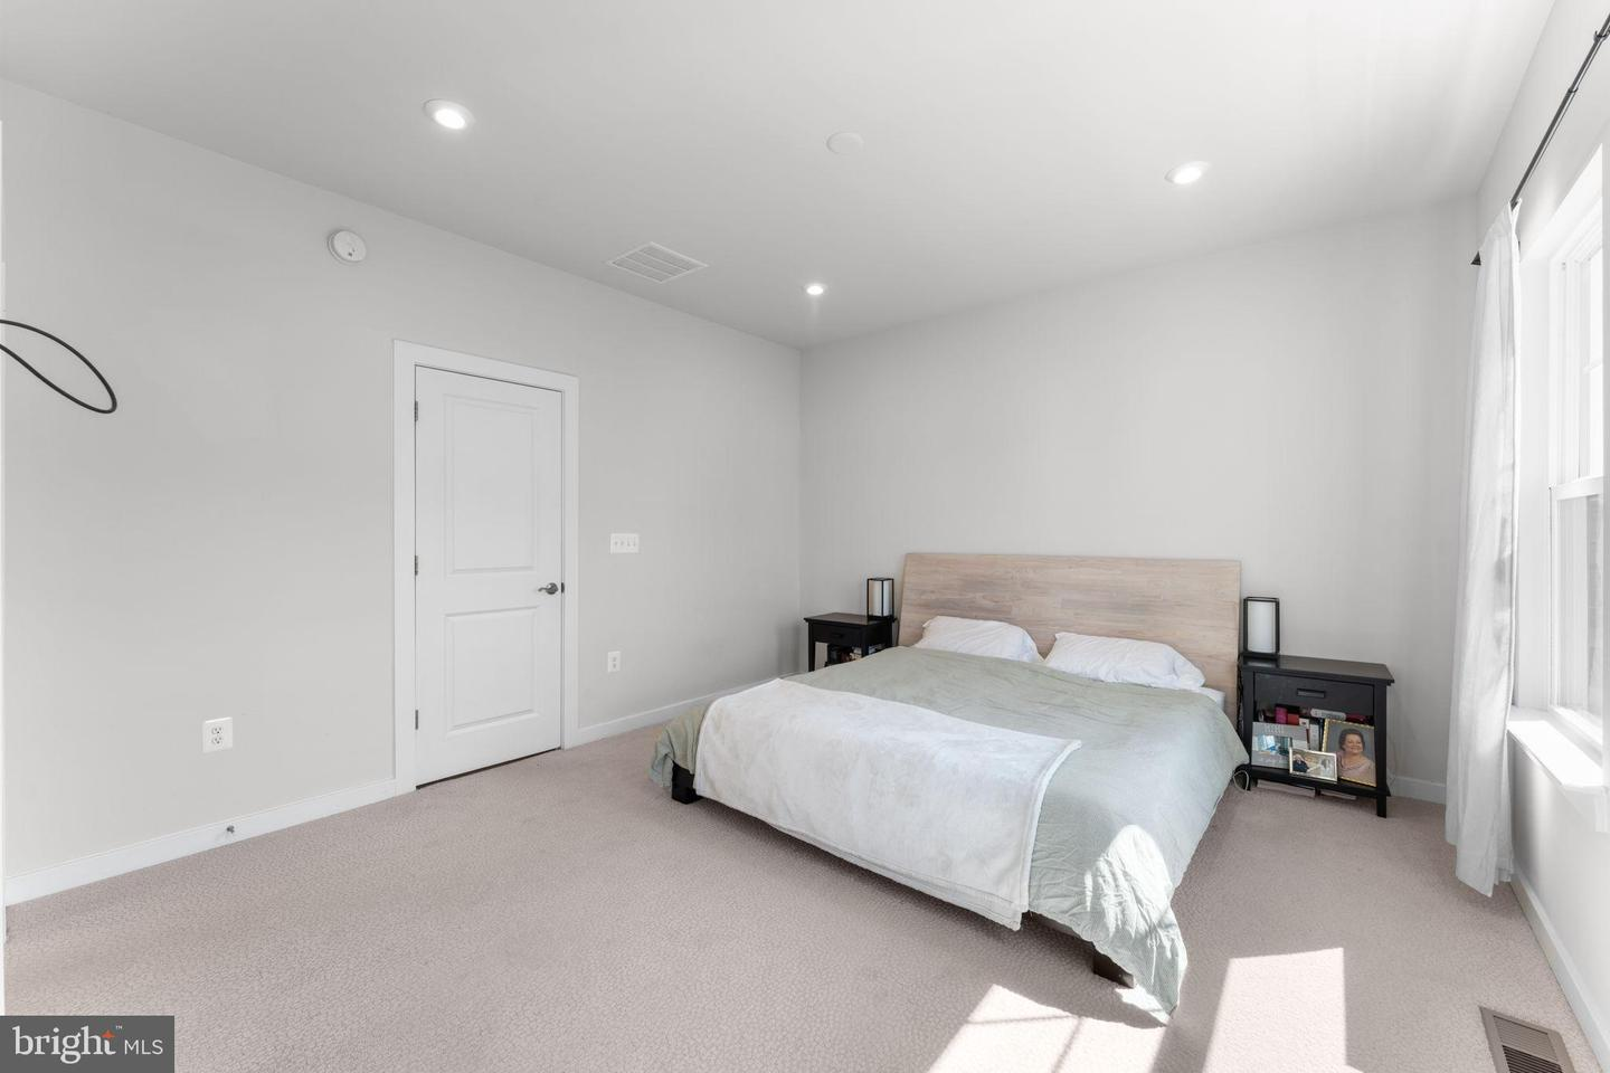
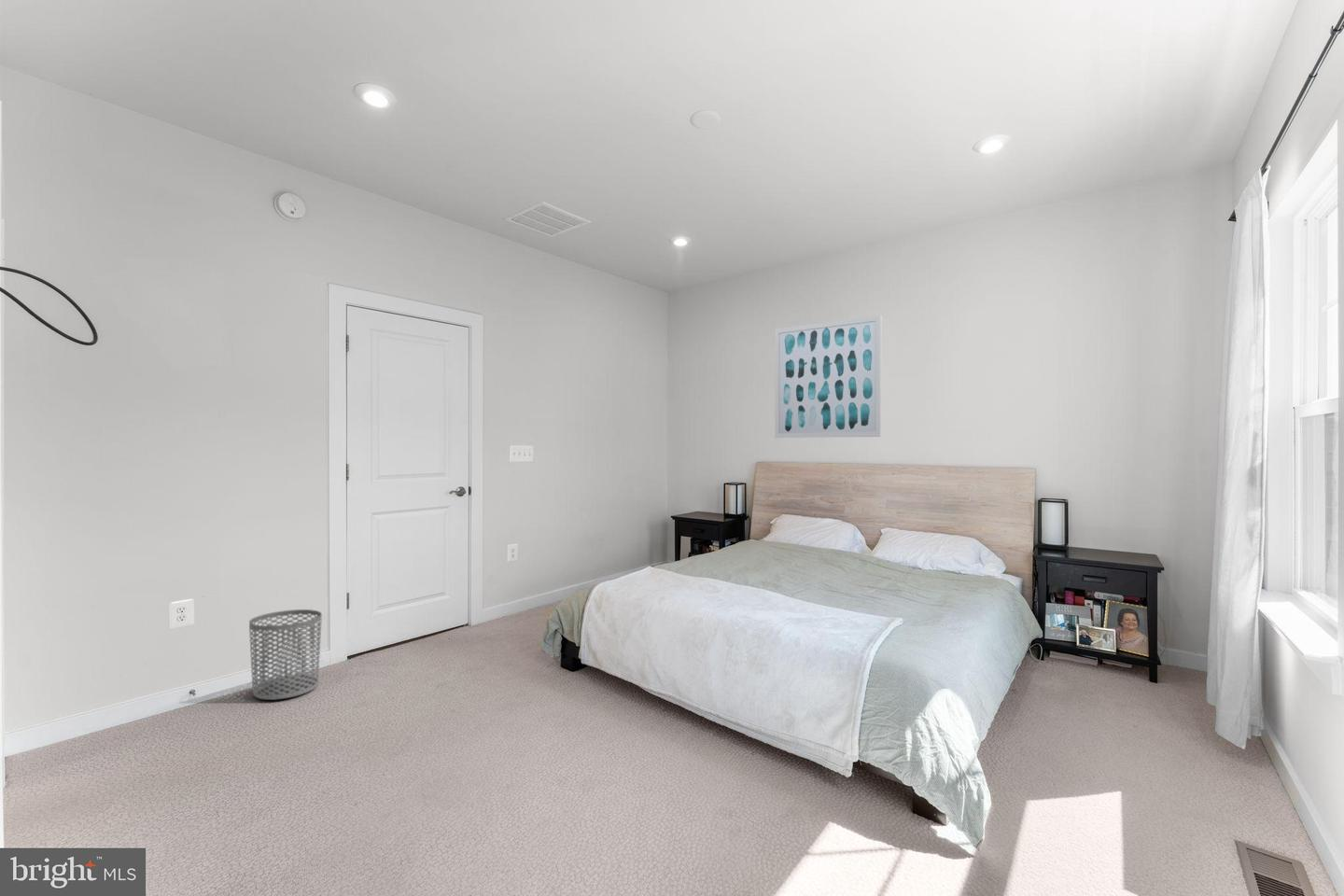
+ waste bin (286, 653)
+ wall art (825, 380)
